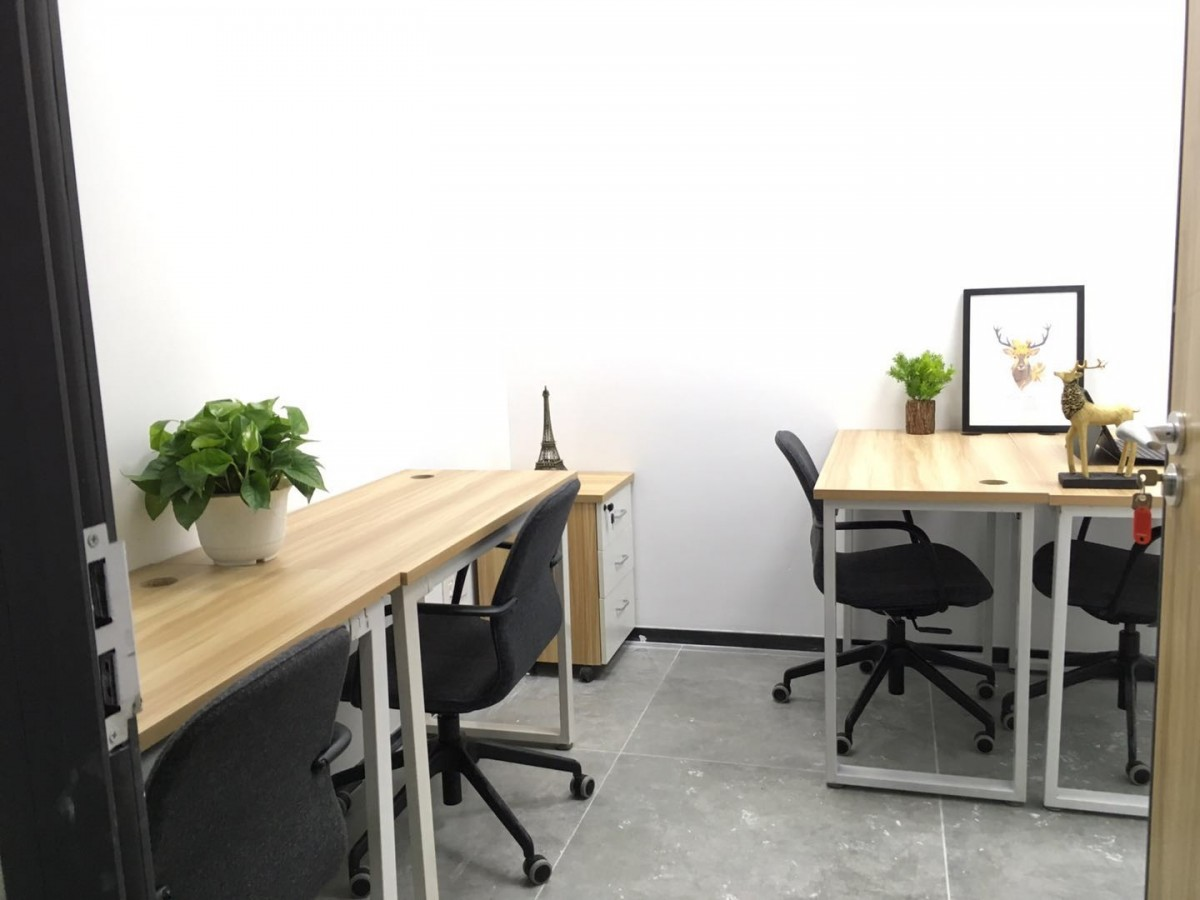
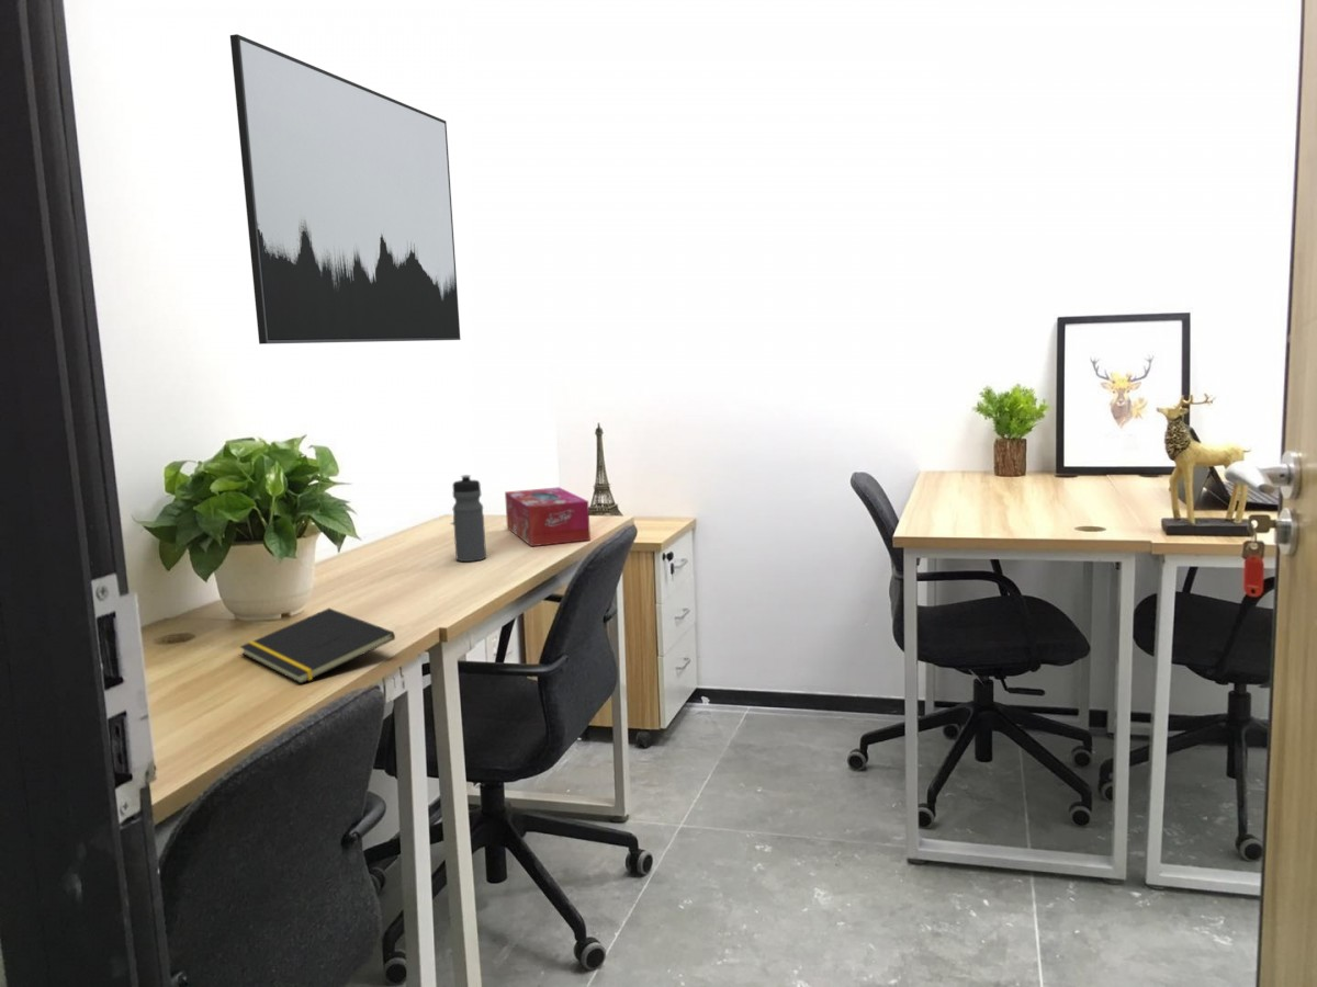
+ wall art (367, 215)
+ notepad (316, 643)
+ water bottle (468, 517)
+ tissue box (545, 514)
